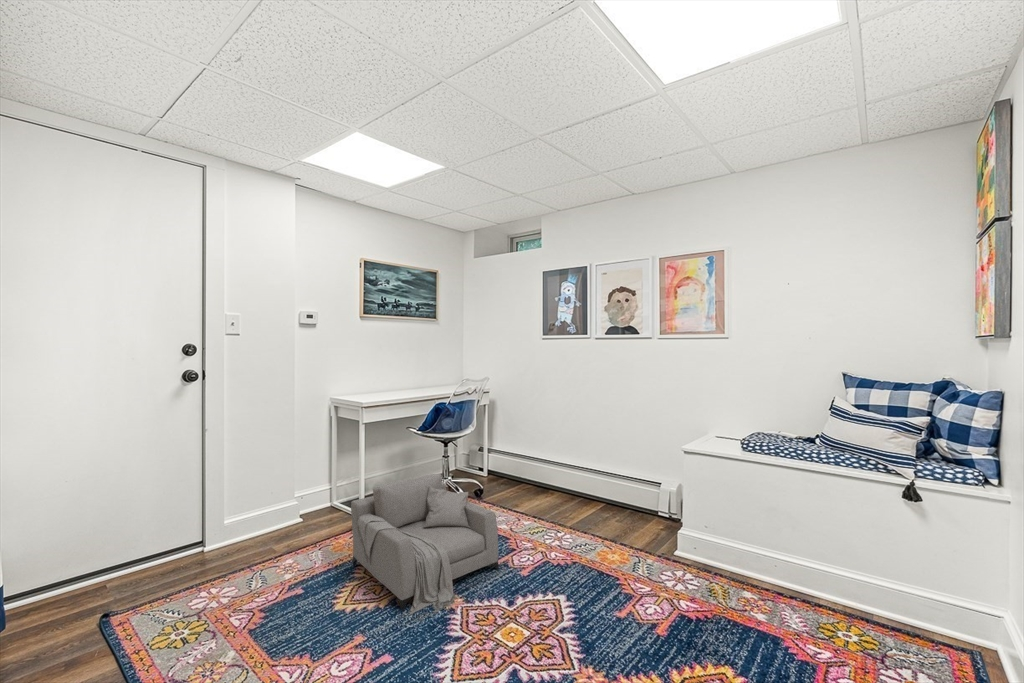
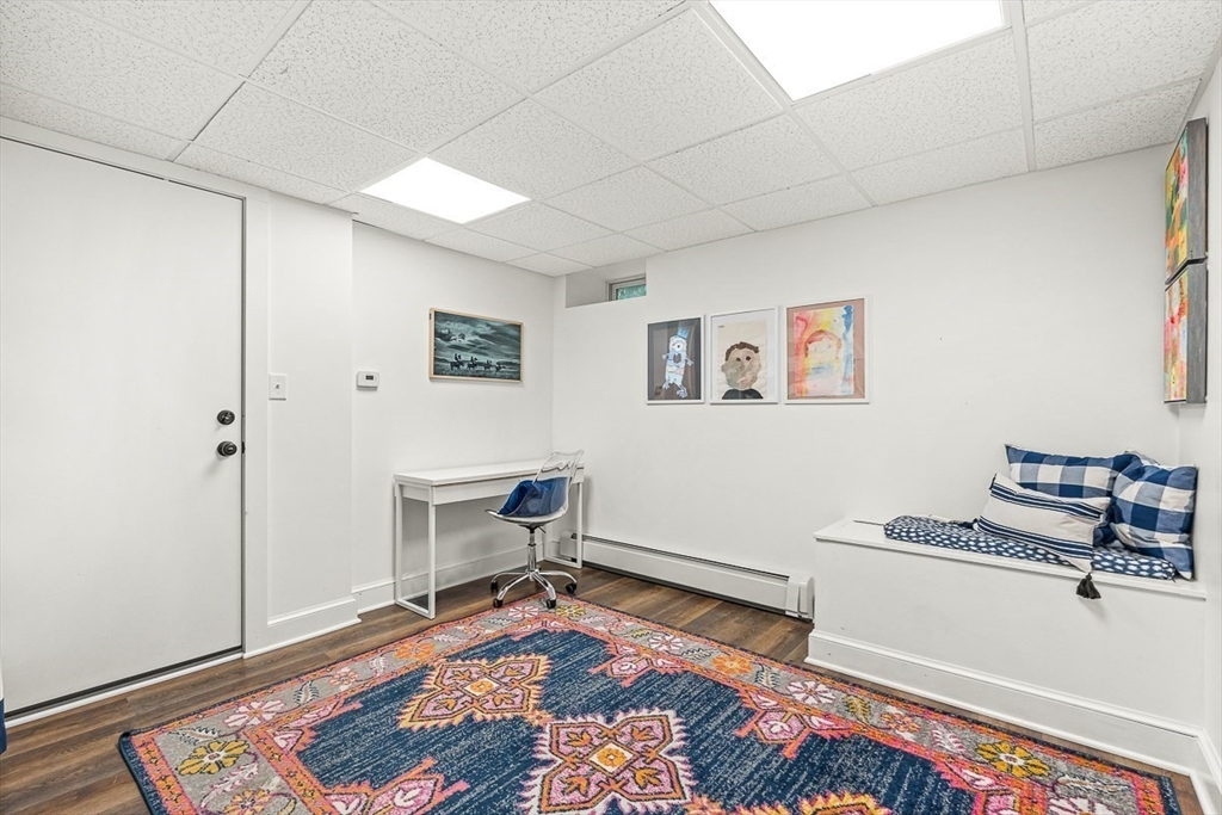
- armchair (421, 529)
